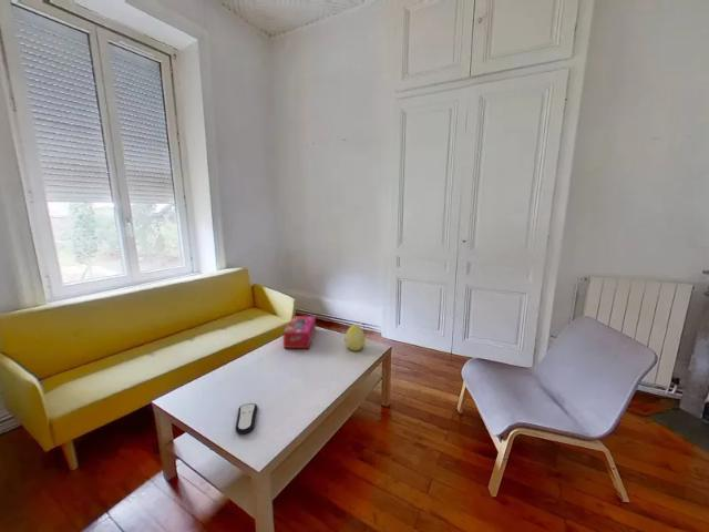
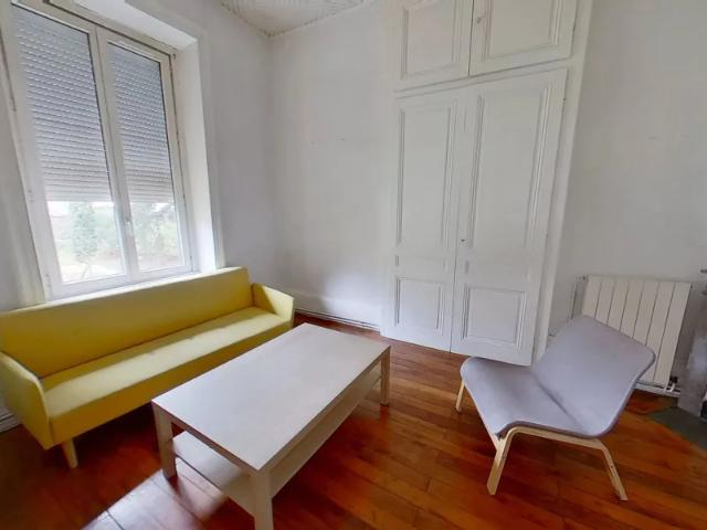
- decorative egg (354, 336)
- tissue box (300, 330)
- remote control (246, 417)
